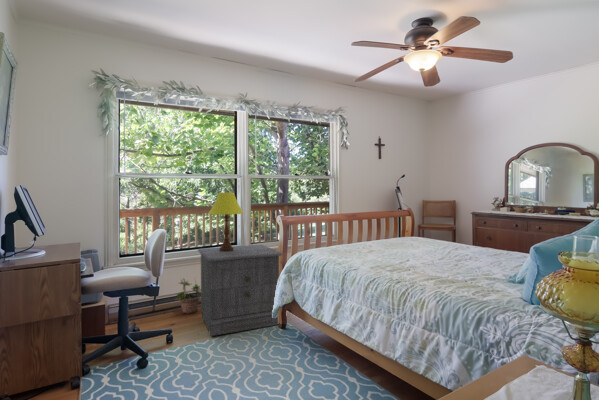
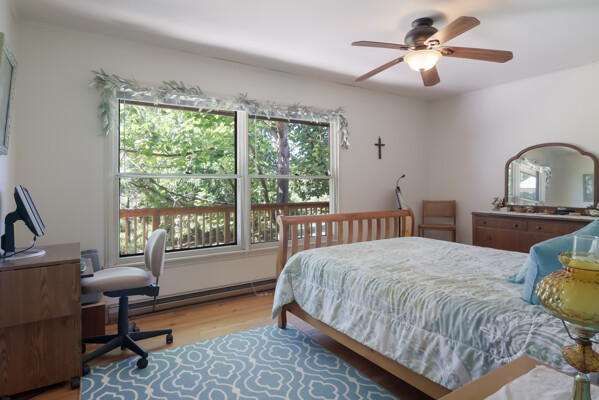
- potted plant (187, 293)
- nightstand (239, 286)
- table lamp (226, 221)
